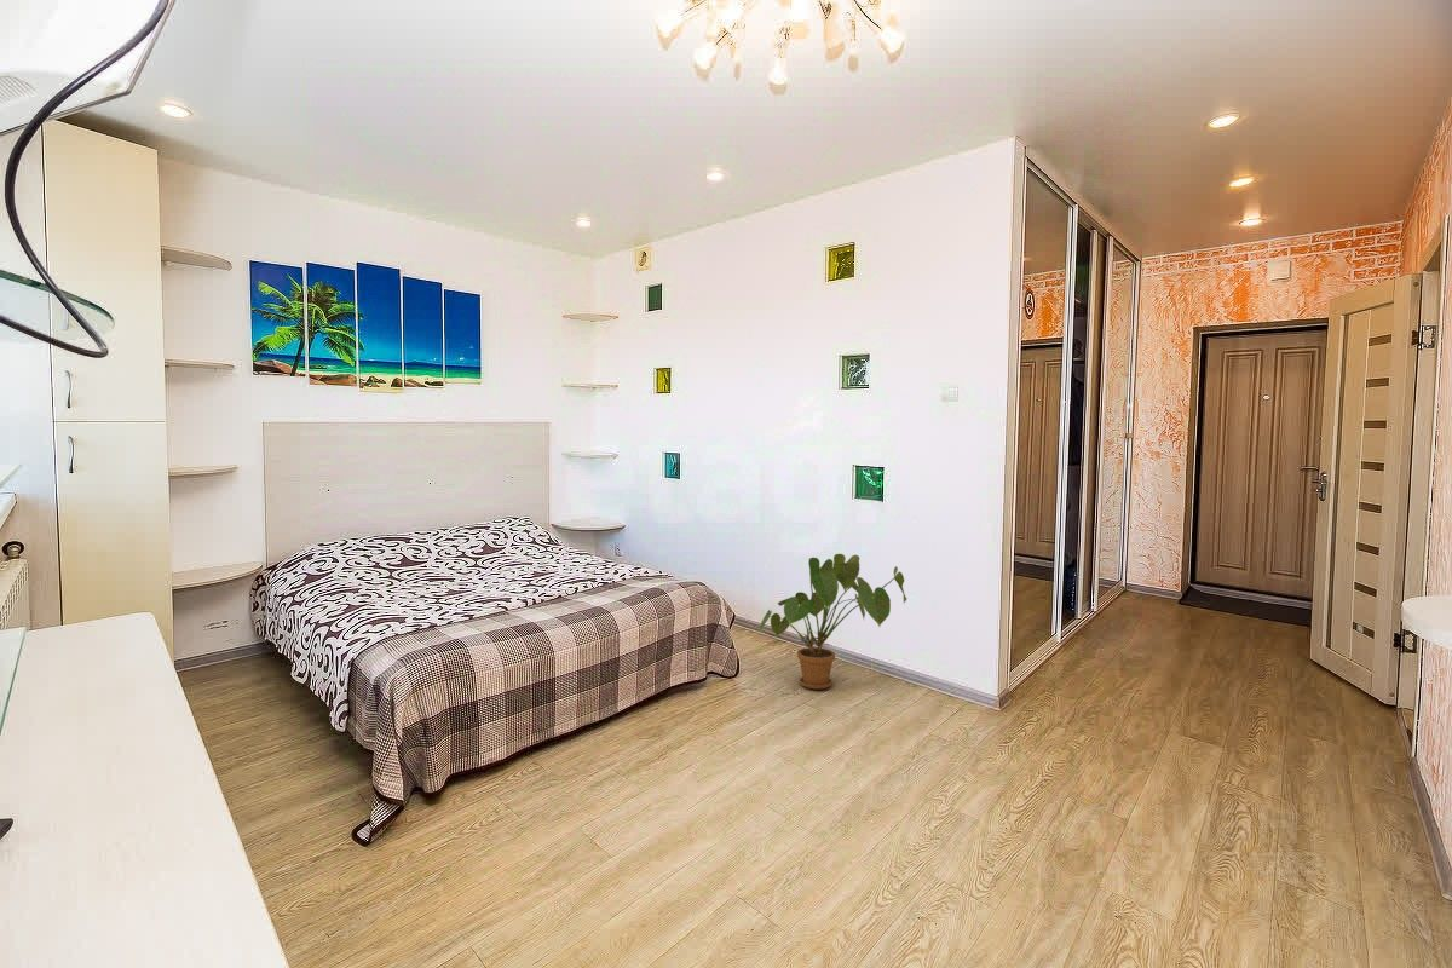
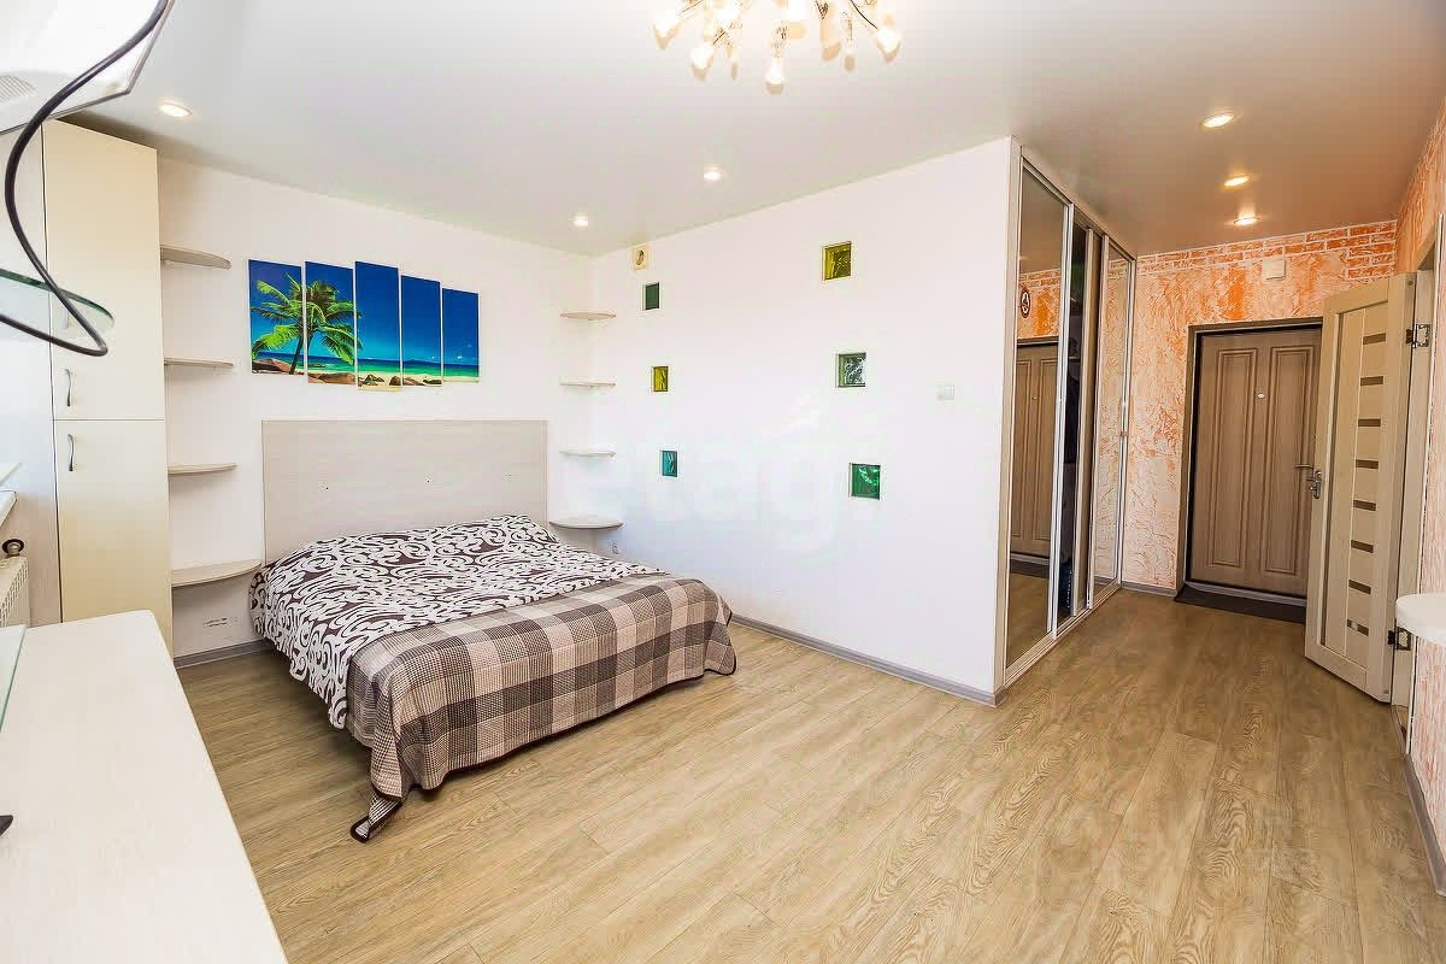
- house plant (835, 620)
